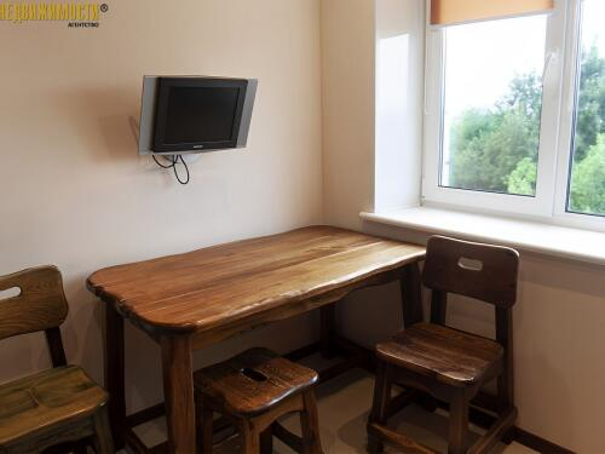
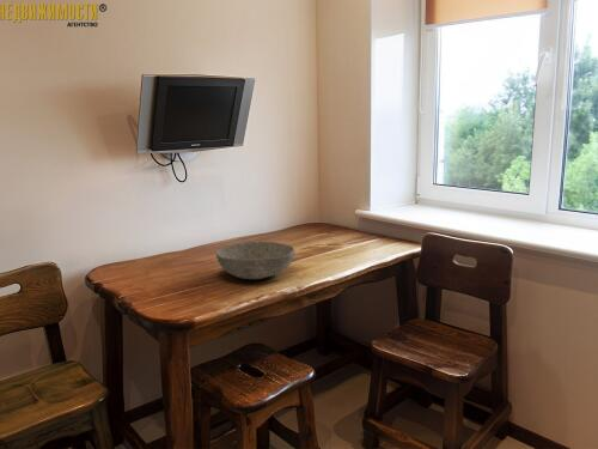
+ bowl (256, 262)
